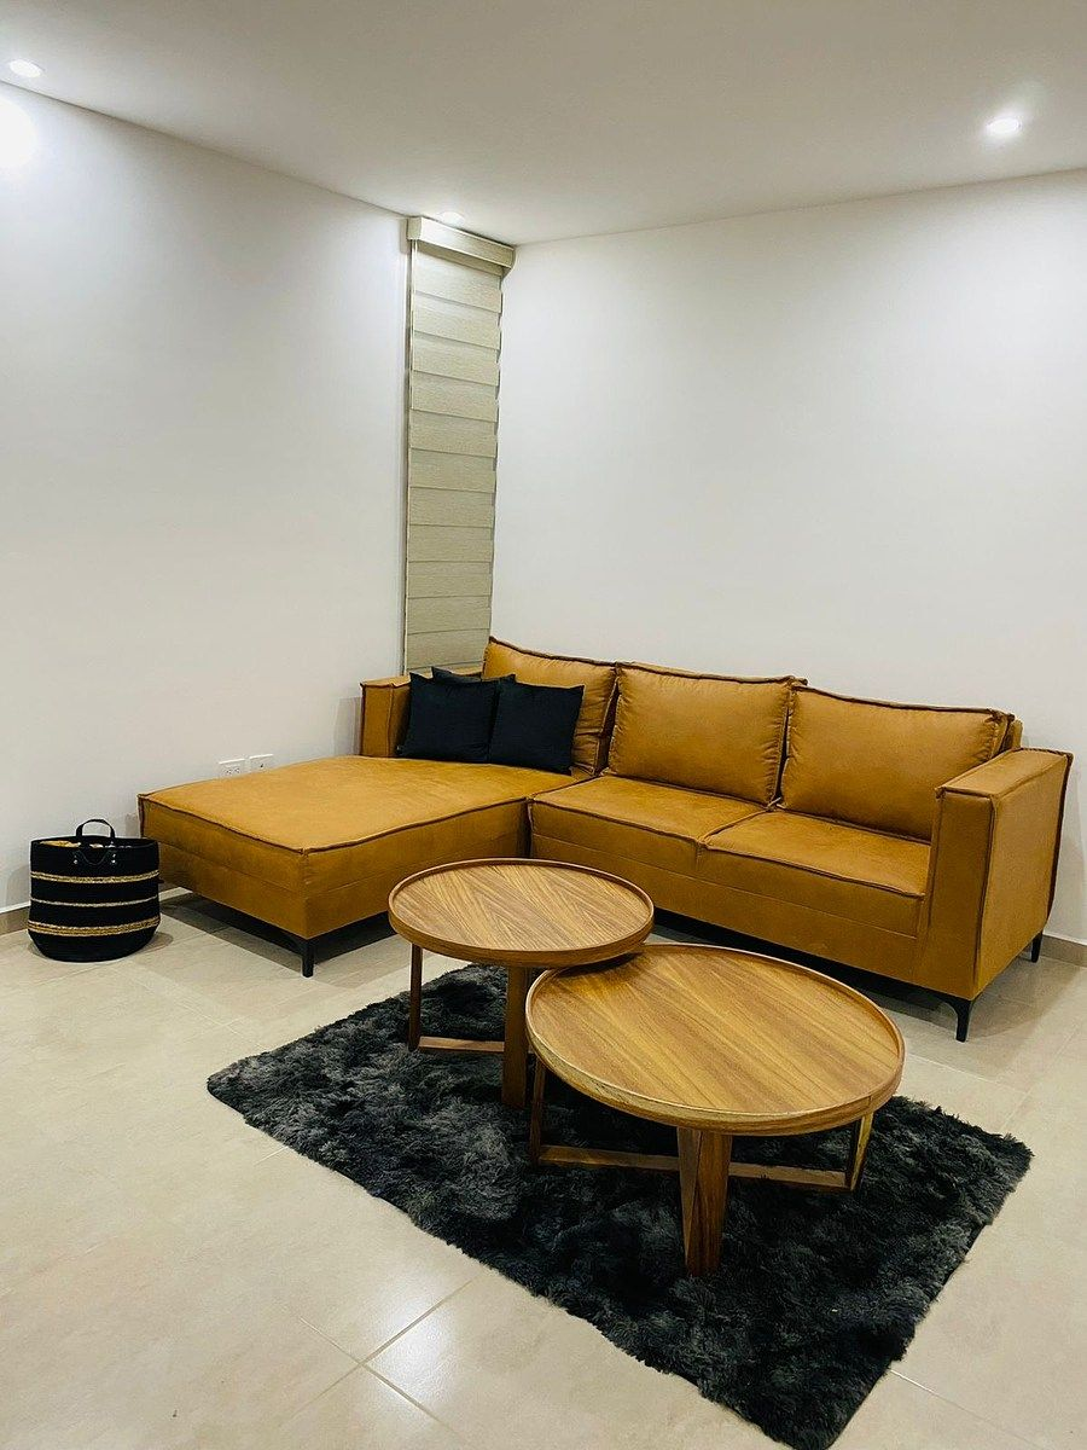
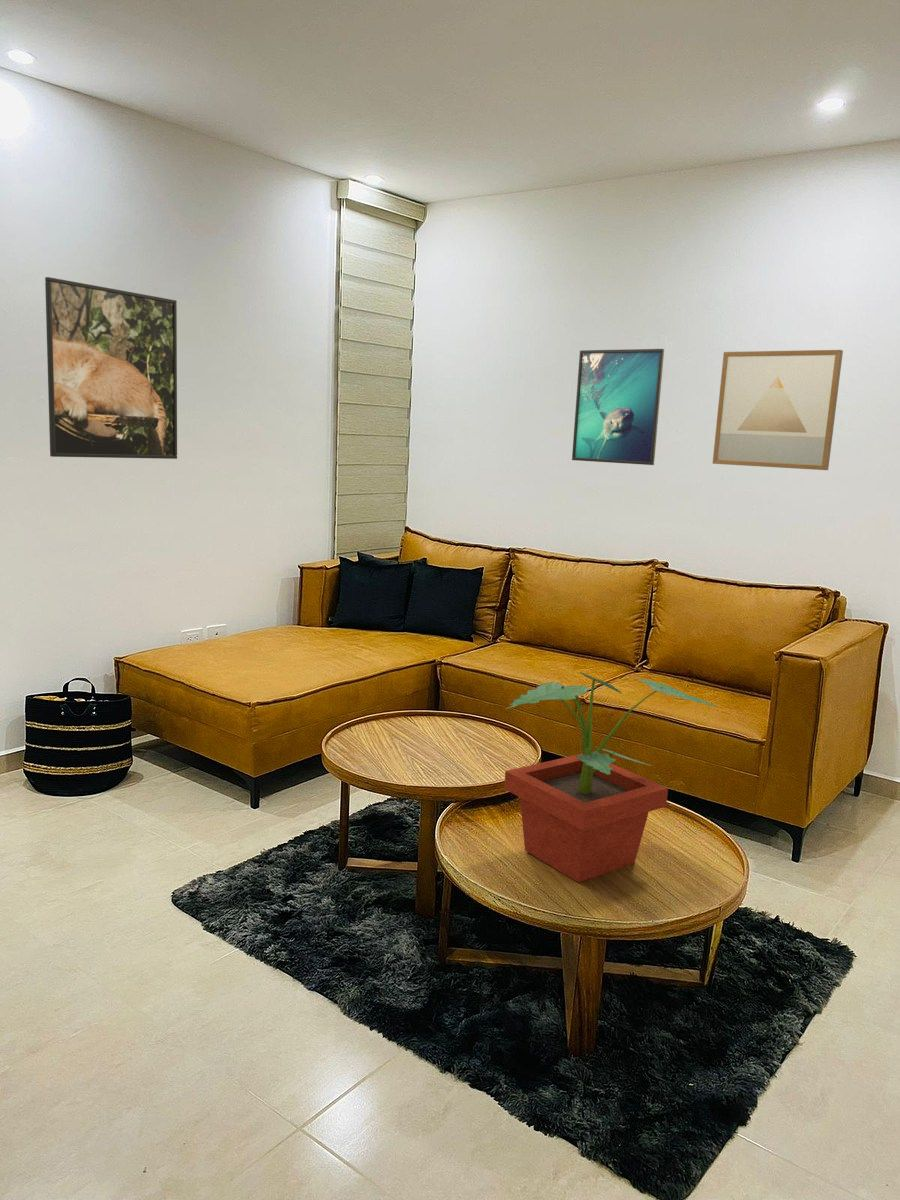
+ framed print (116, 374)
+ potted plant (575, 768)
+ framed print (616, 406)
+ wall art (774, 409)
